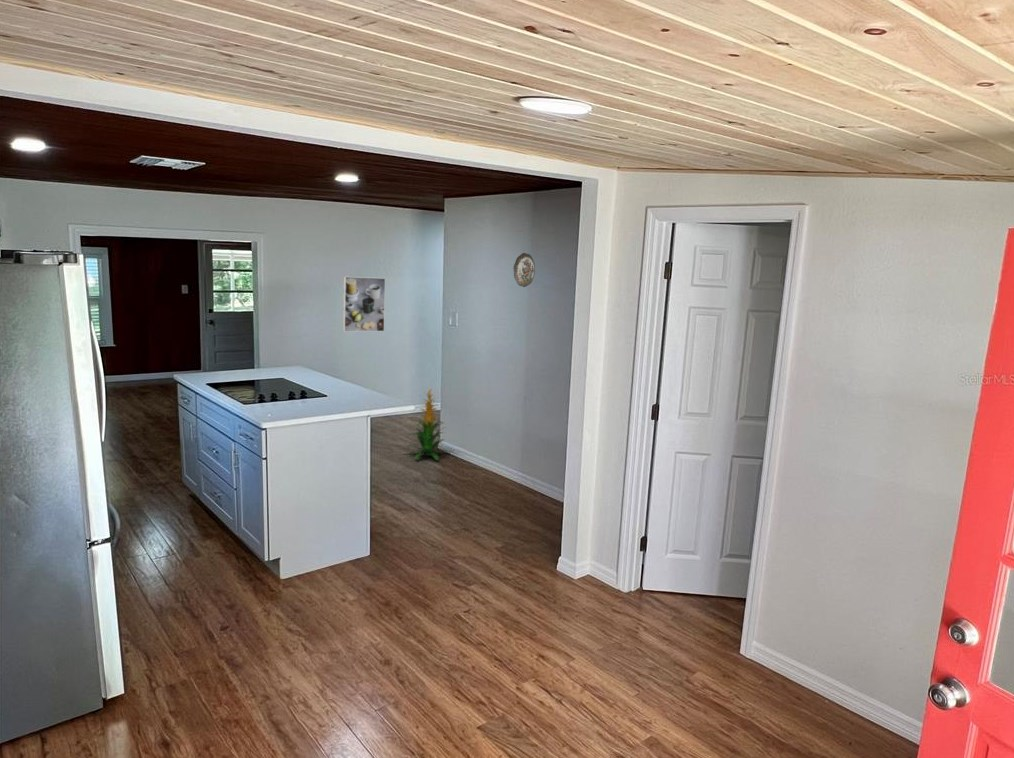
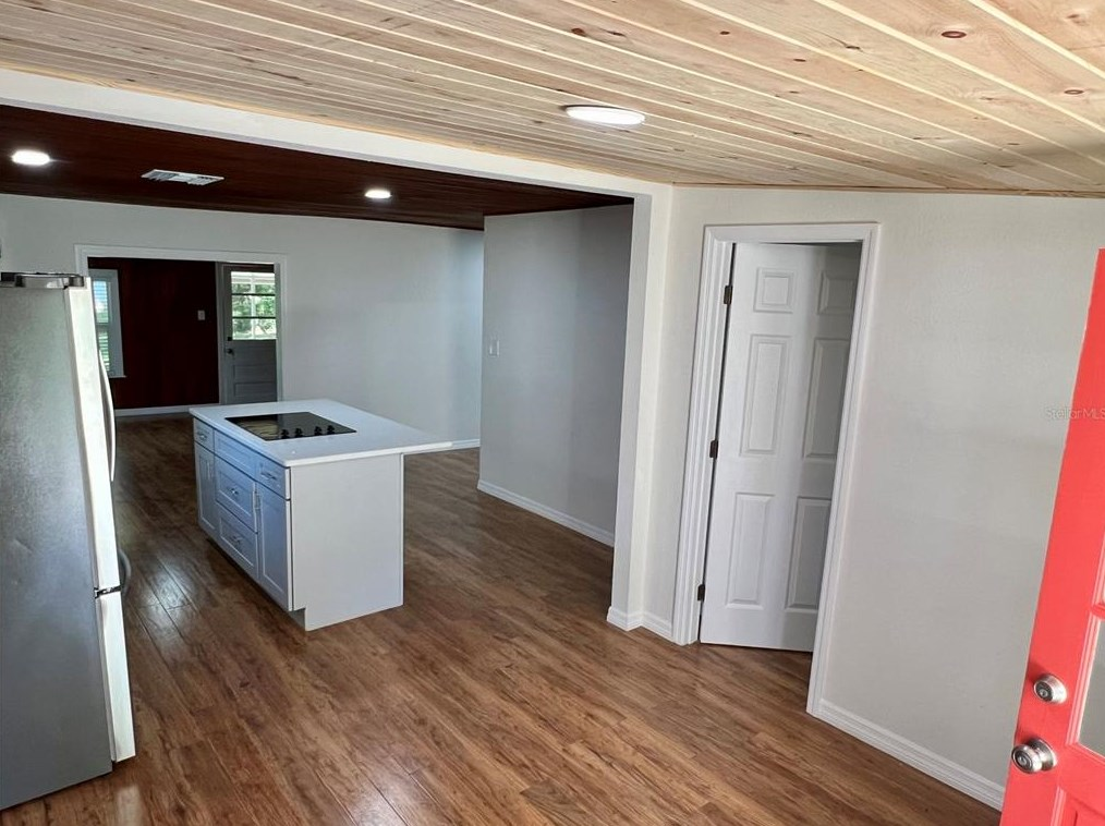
- decorative plate (525, 270)
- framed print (364, 304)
- indoor plant (429, 422)
